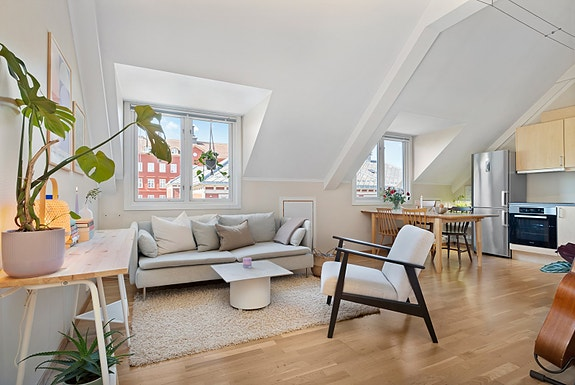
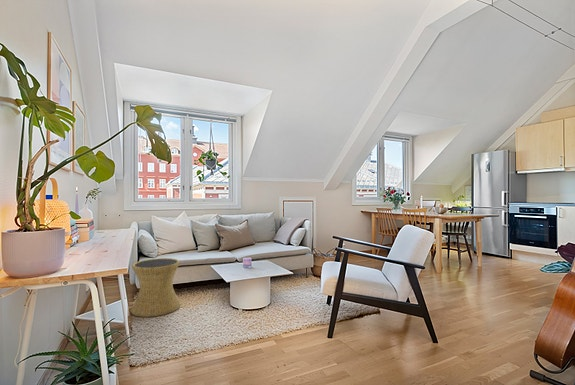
+ side table (156, 285)
